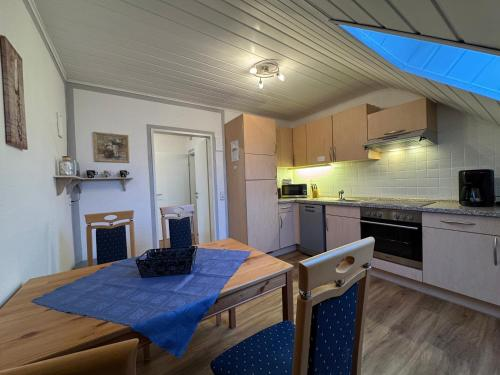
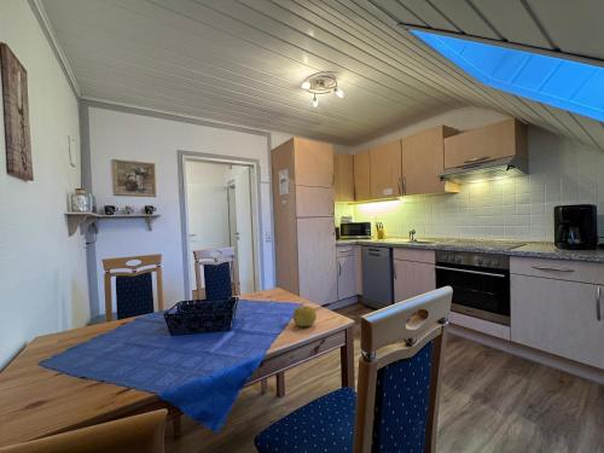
+ fruit (304, 315)
